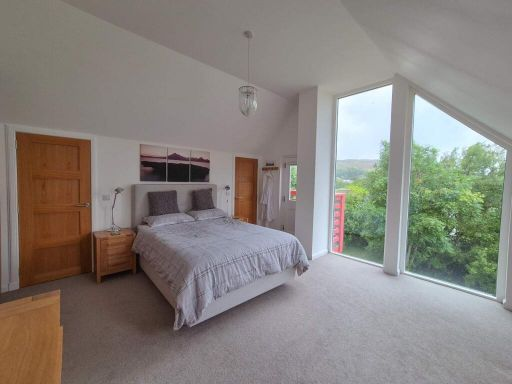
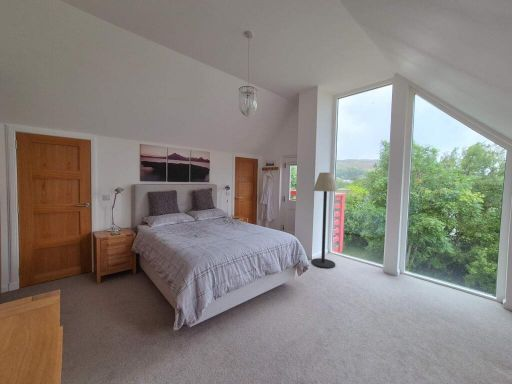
+ floor lamp (324, 218)
